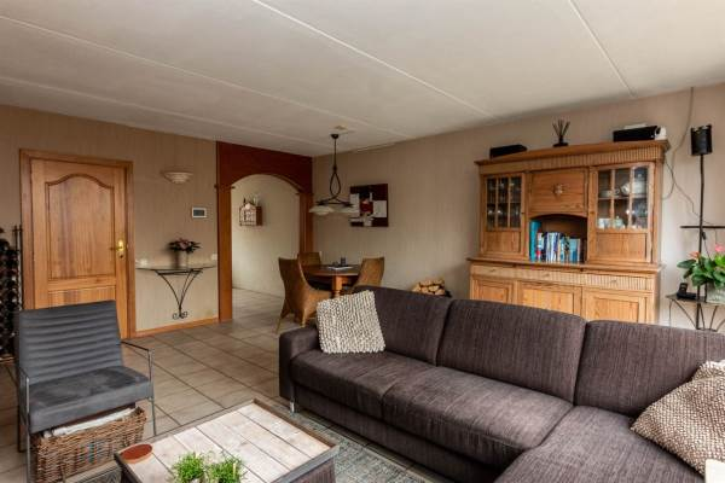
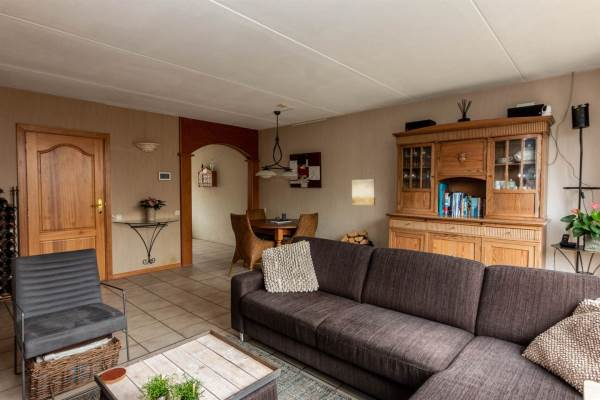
+ wall art (363, 192)
